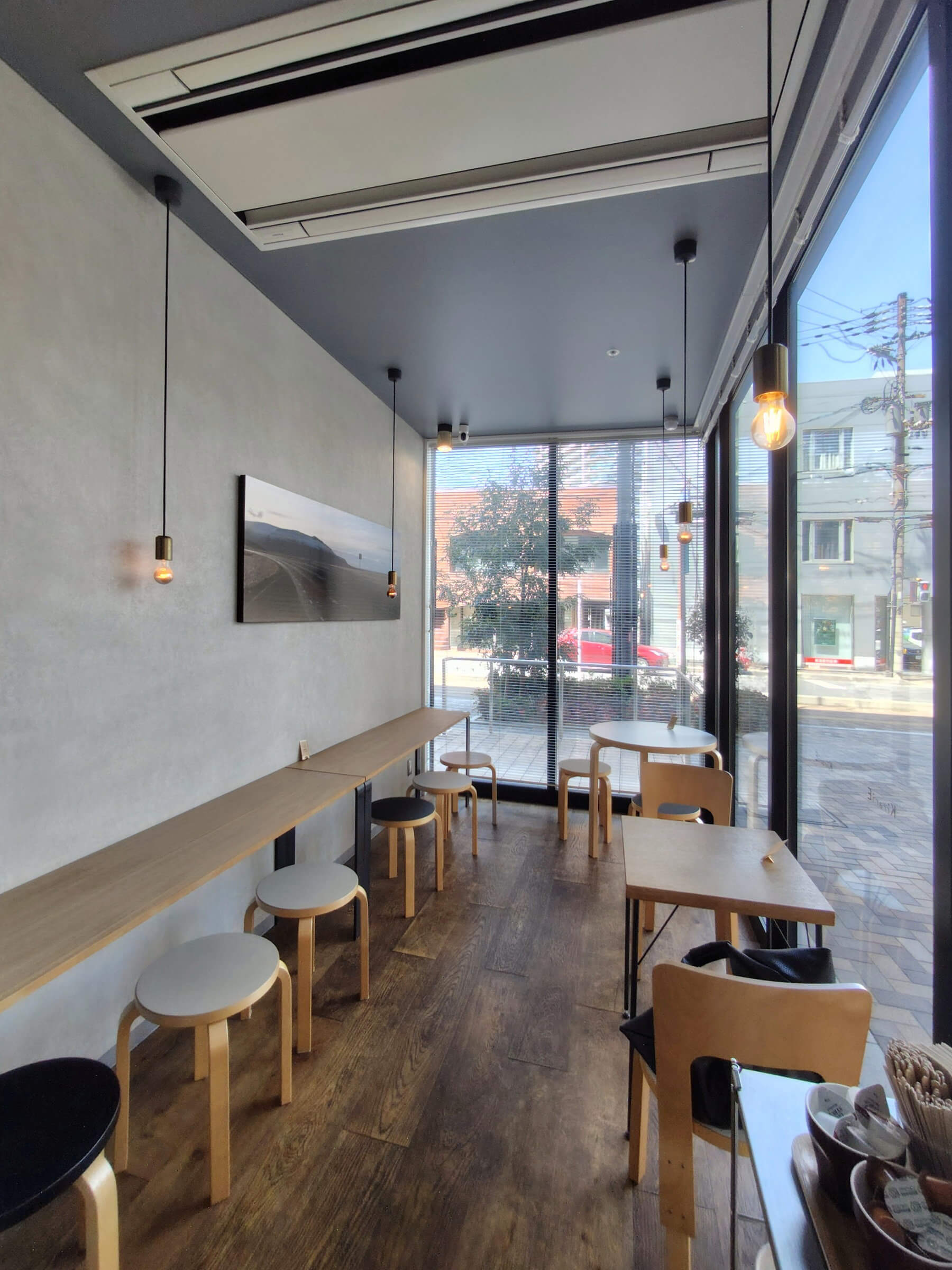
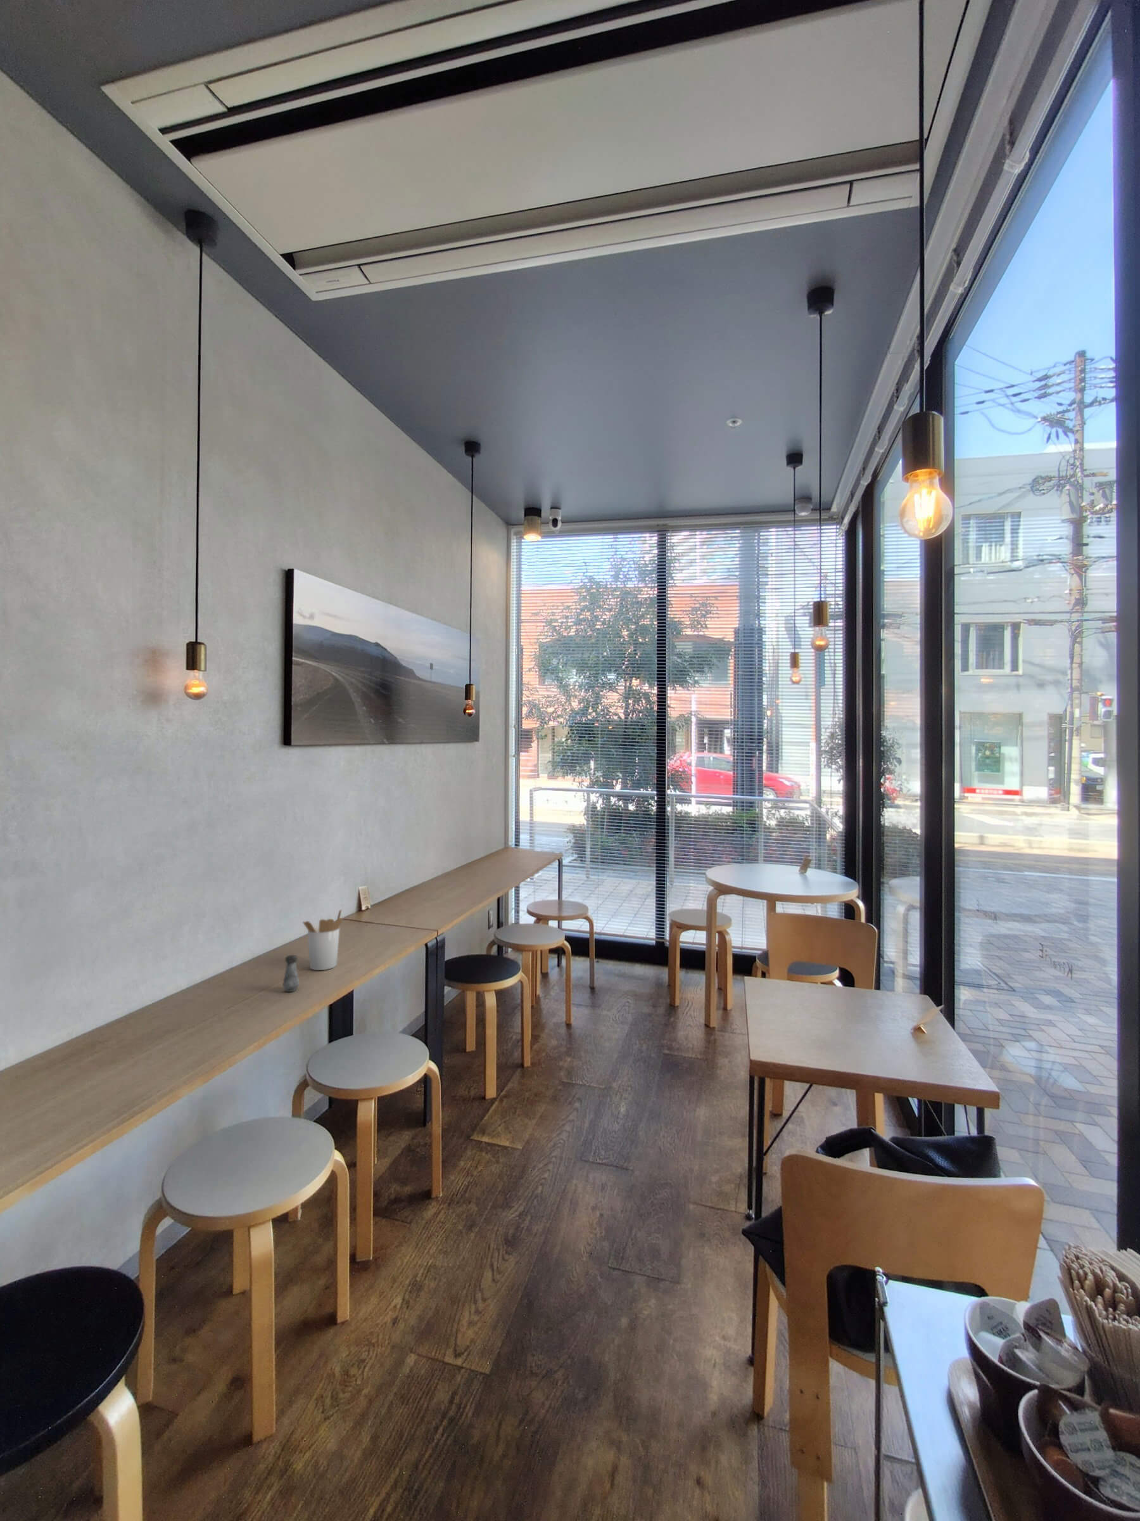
+ utensil holder (326, 940)
+ salt shaker (291, 972)
